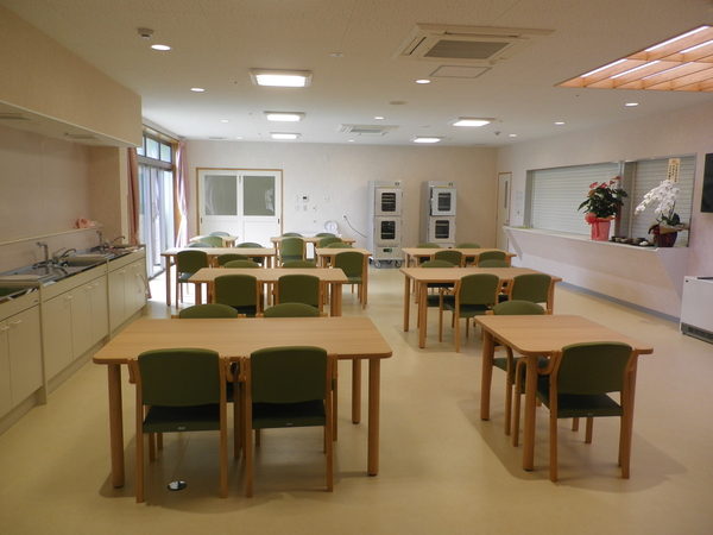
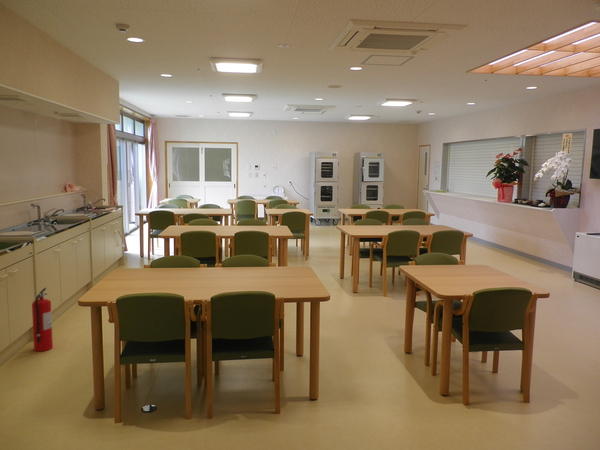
+ fire extinguisher (42, 319)
